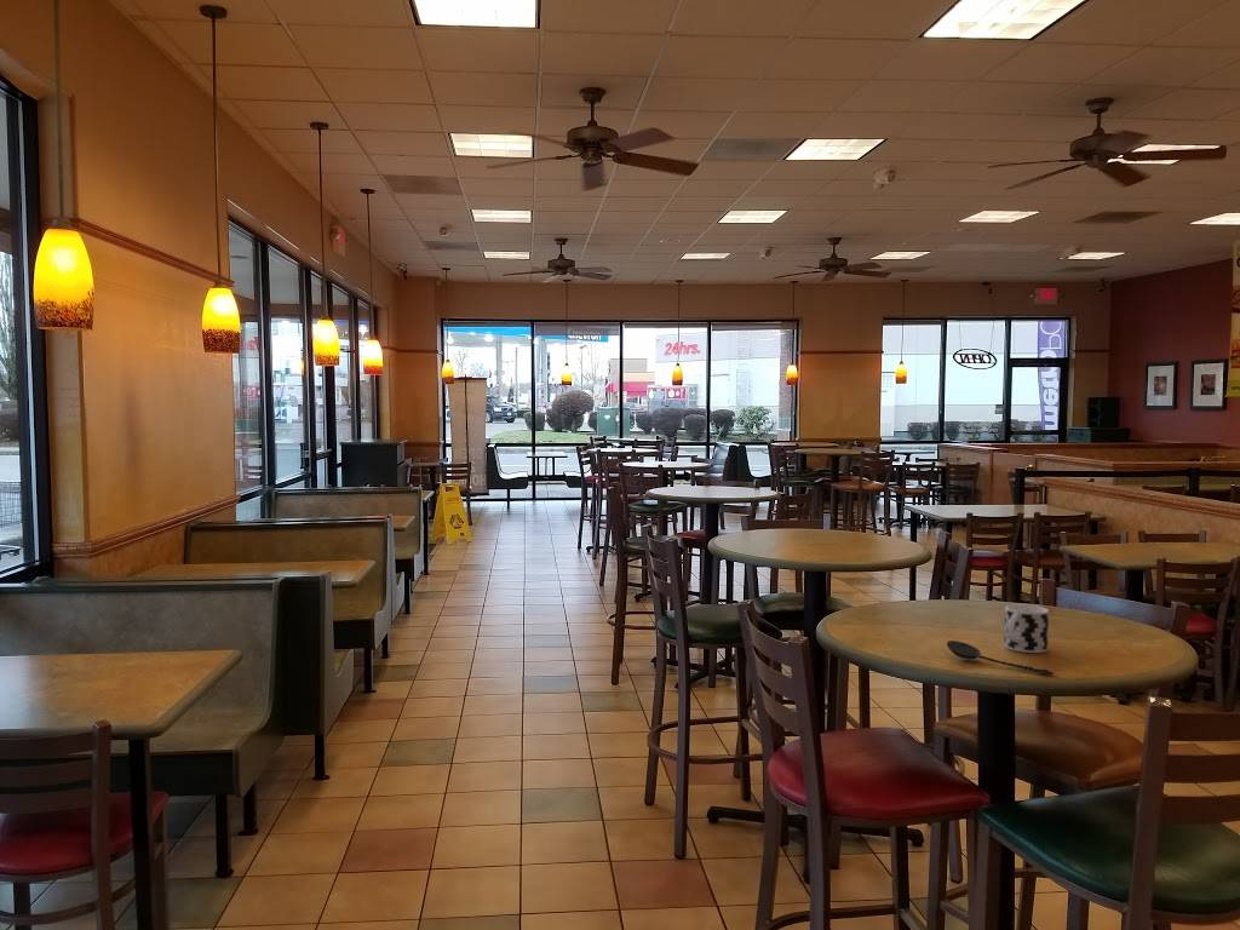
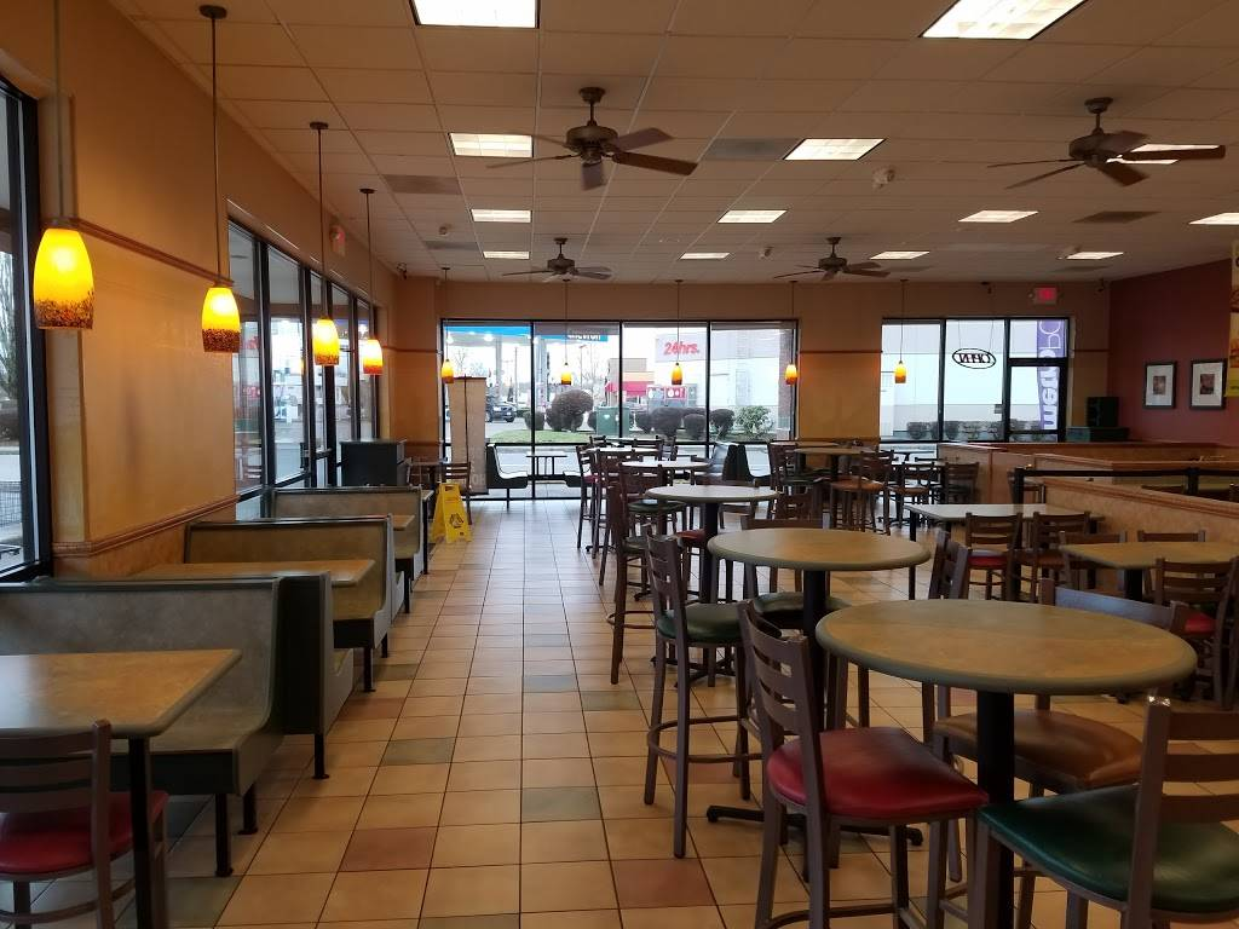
- spoon (997, 660)
- cup (1022, 628)
